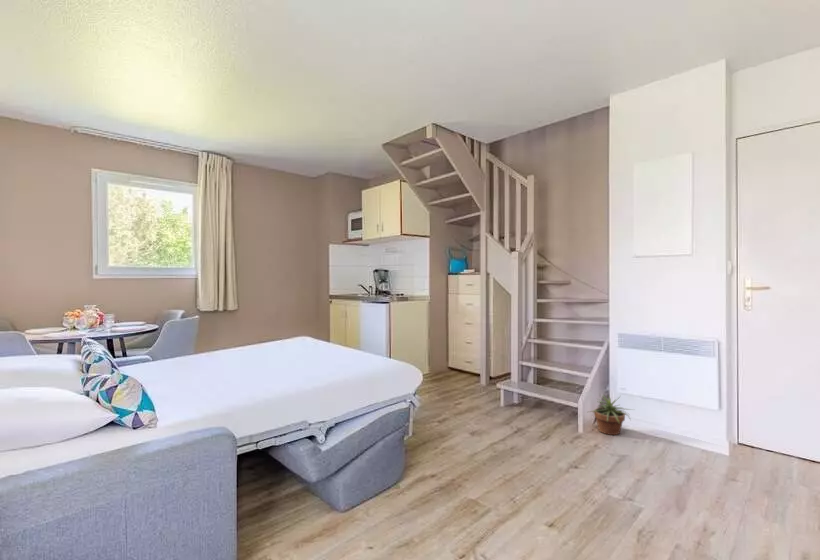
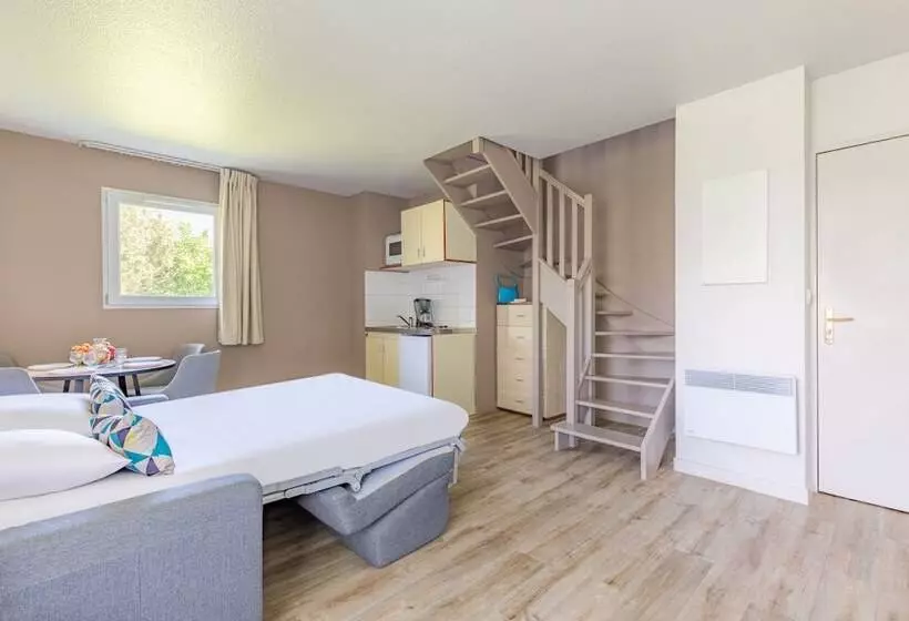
- potted plant (609, 414)
